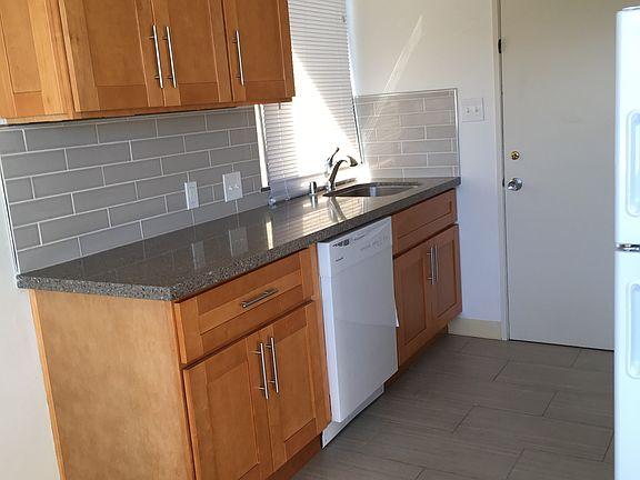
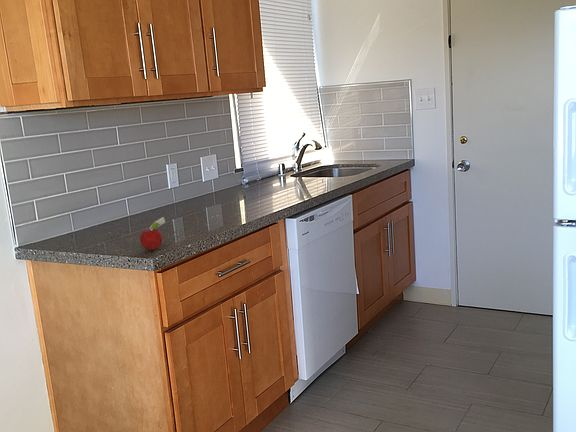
+ fruit (152, 234)
